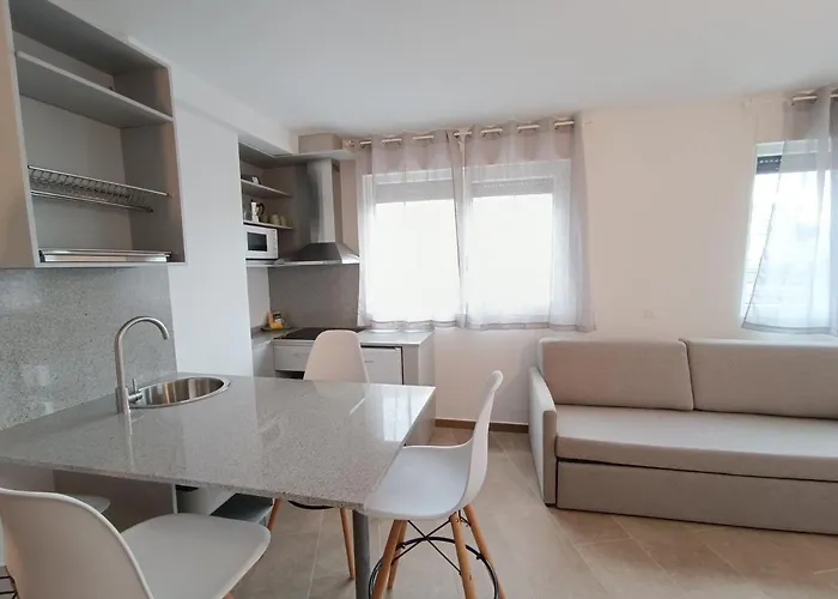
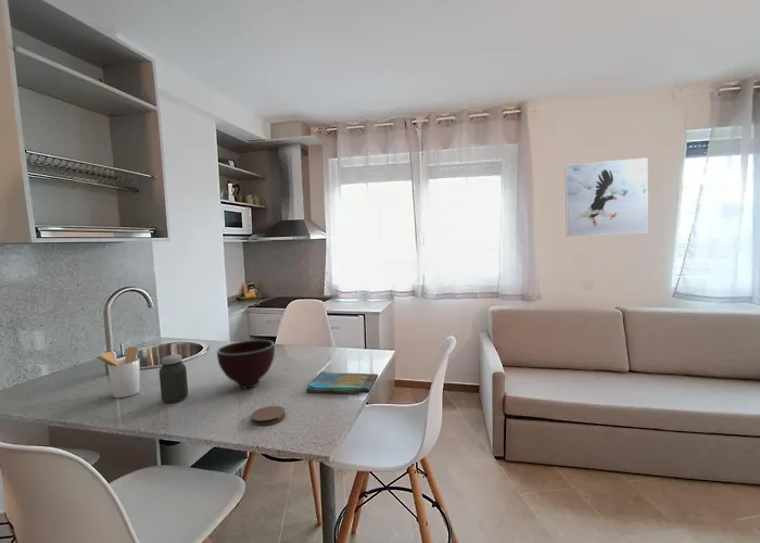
+ utensil holder (117, 371)
+ dish towel (343, 381)
+ coaster (268, 415)
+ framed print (605, 198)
+ bowl (248, 366)
+ jar (173, 378)
